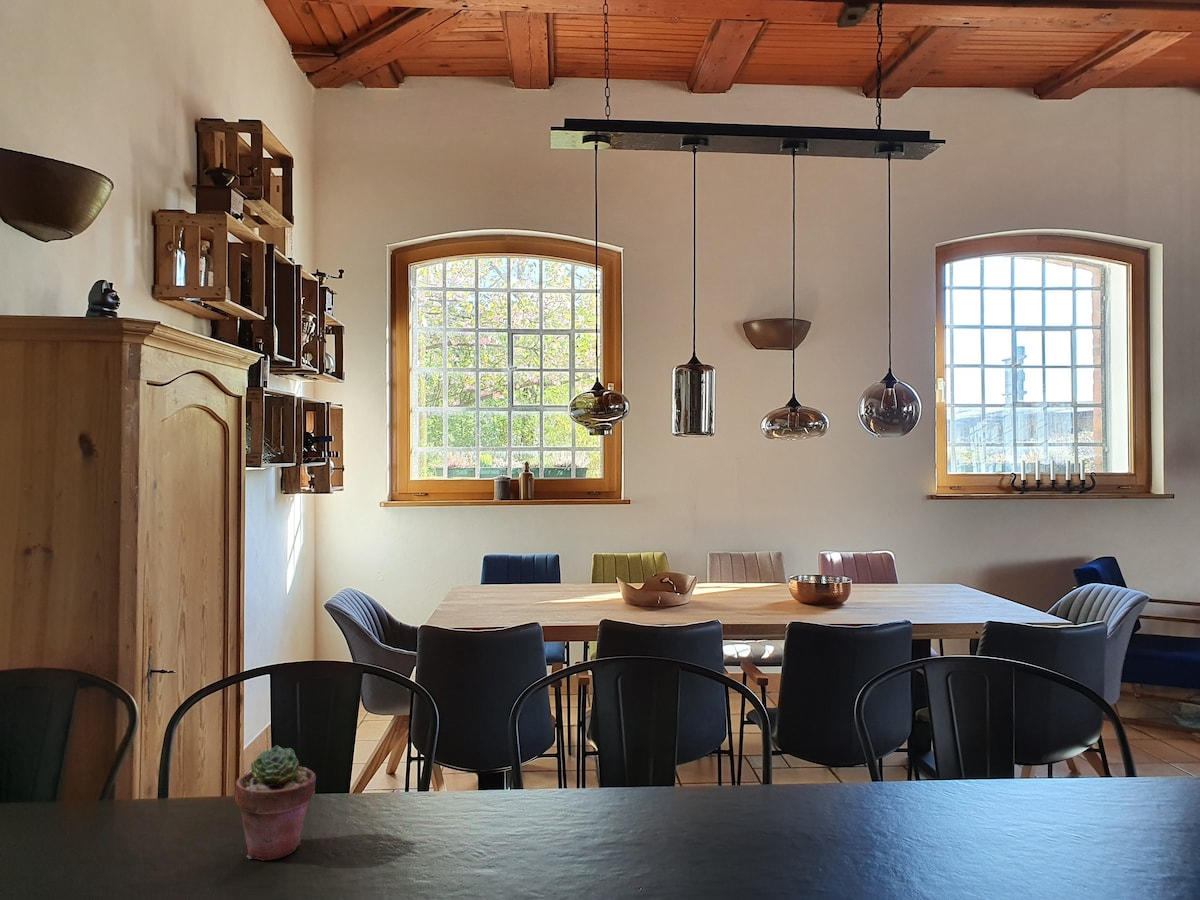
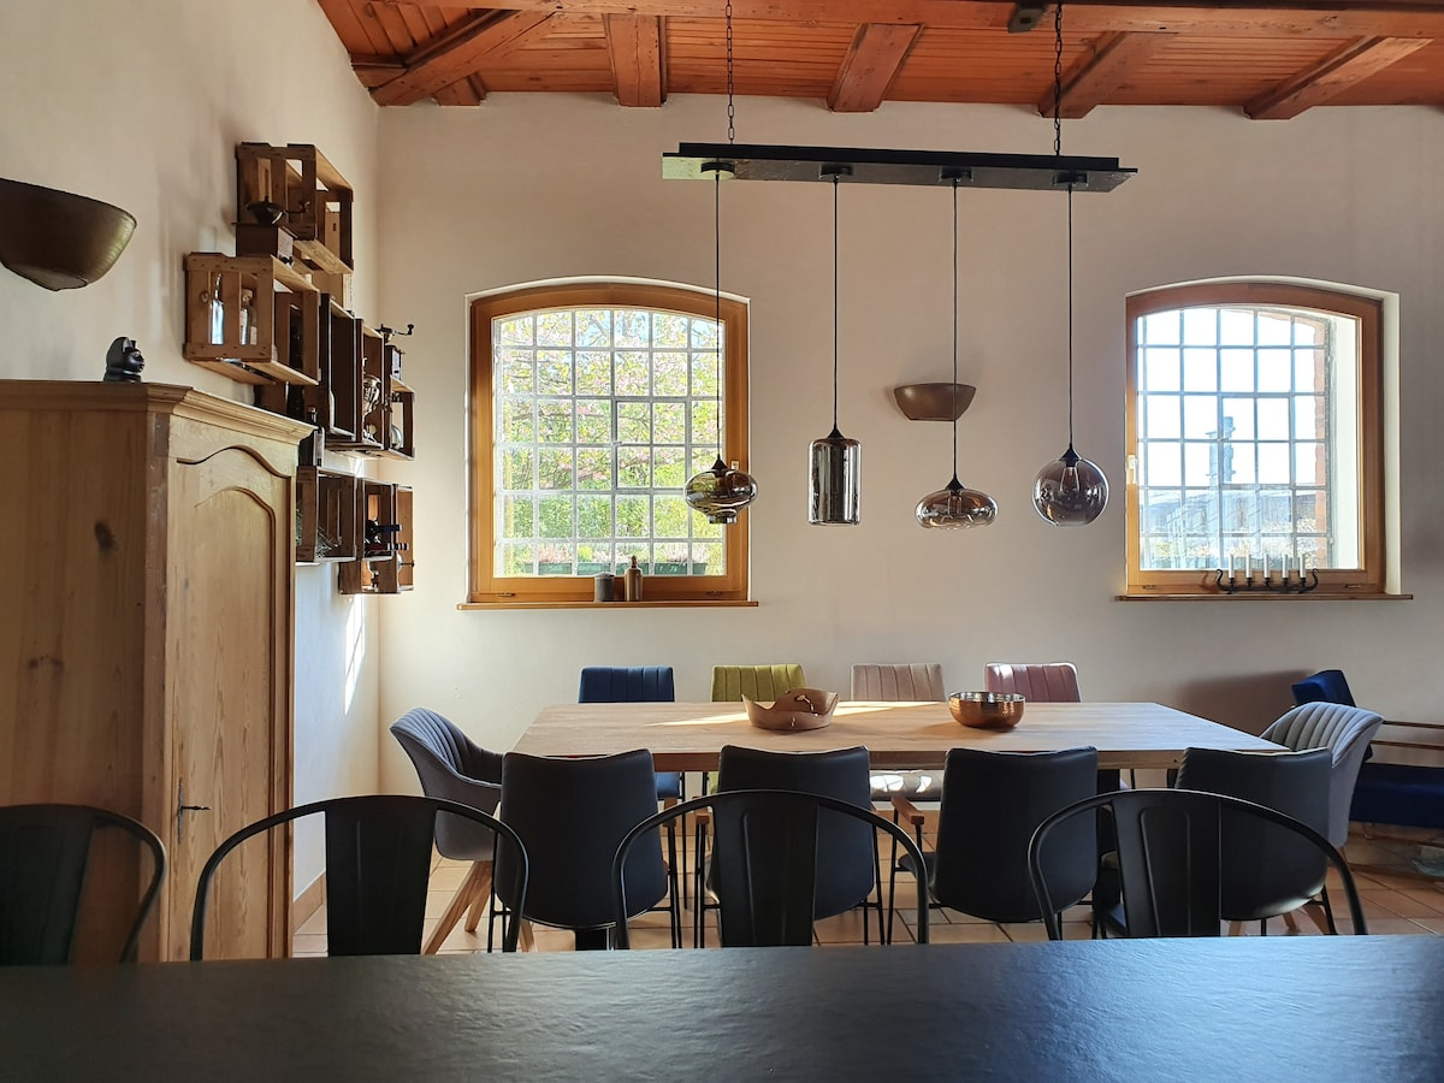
- potted succulent (275, 798)
